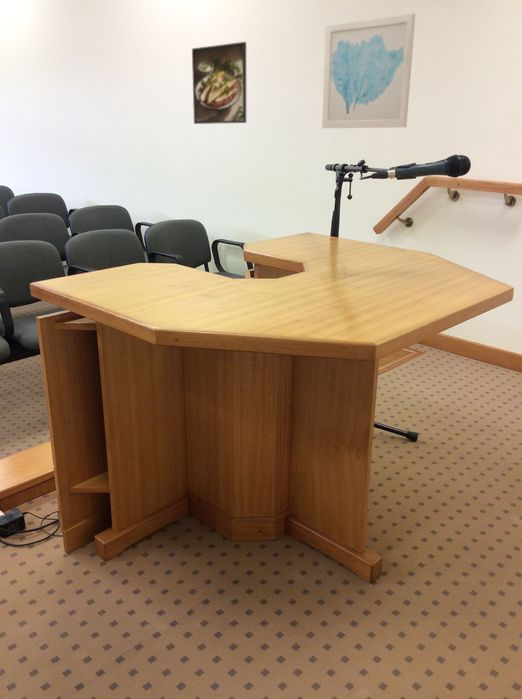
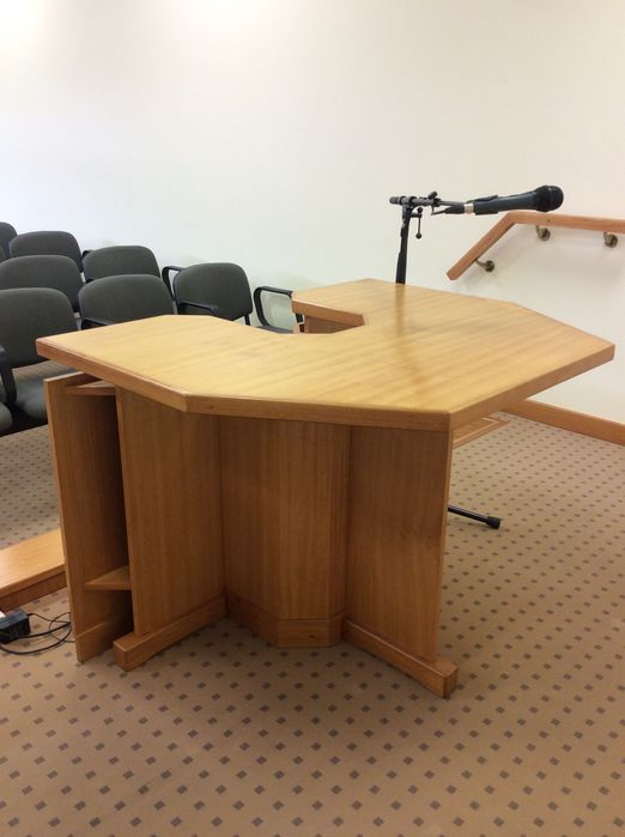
- wall art (365, 75)
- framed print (218, 85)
